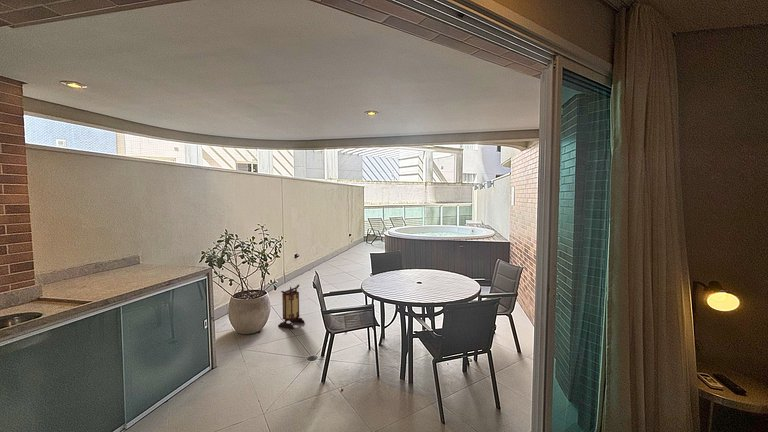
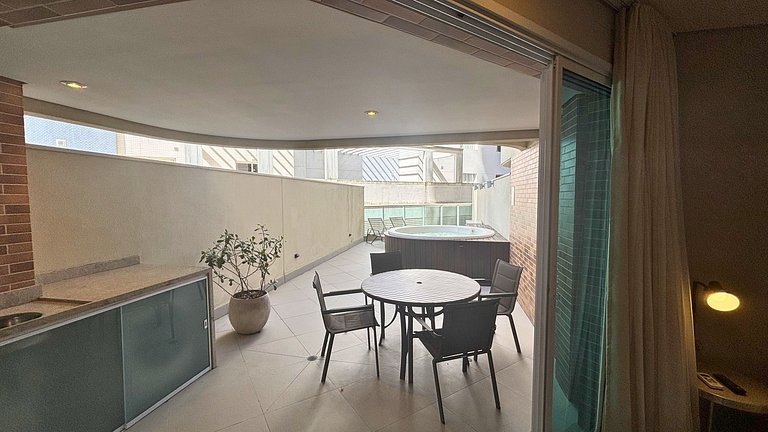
- lantern (291, 305)
